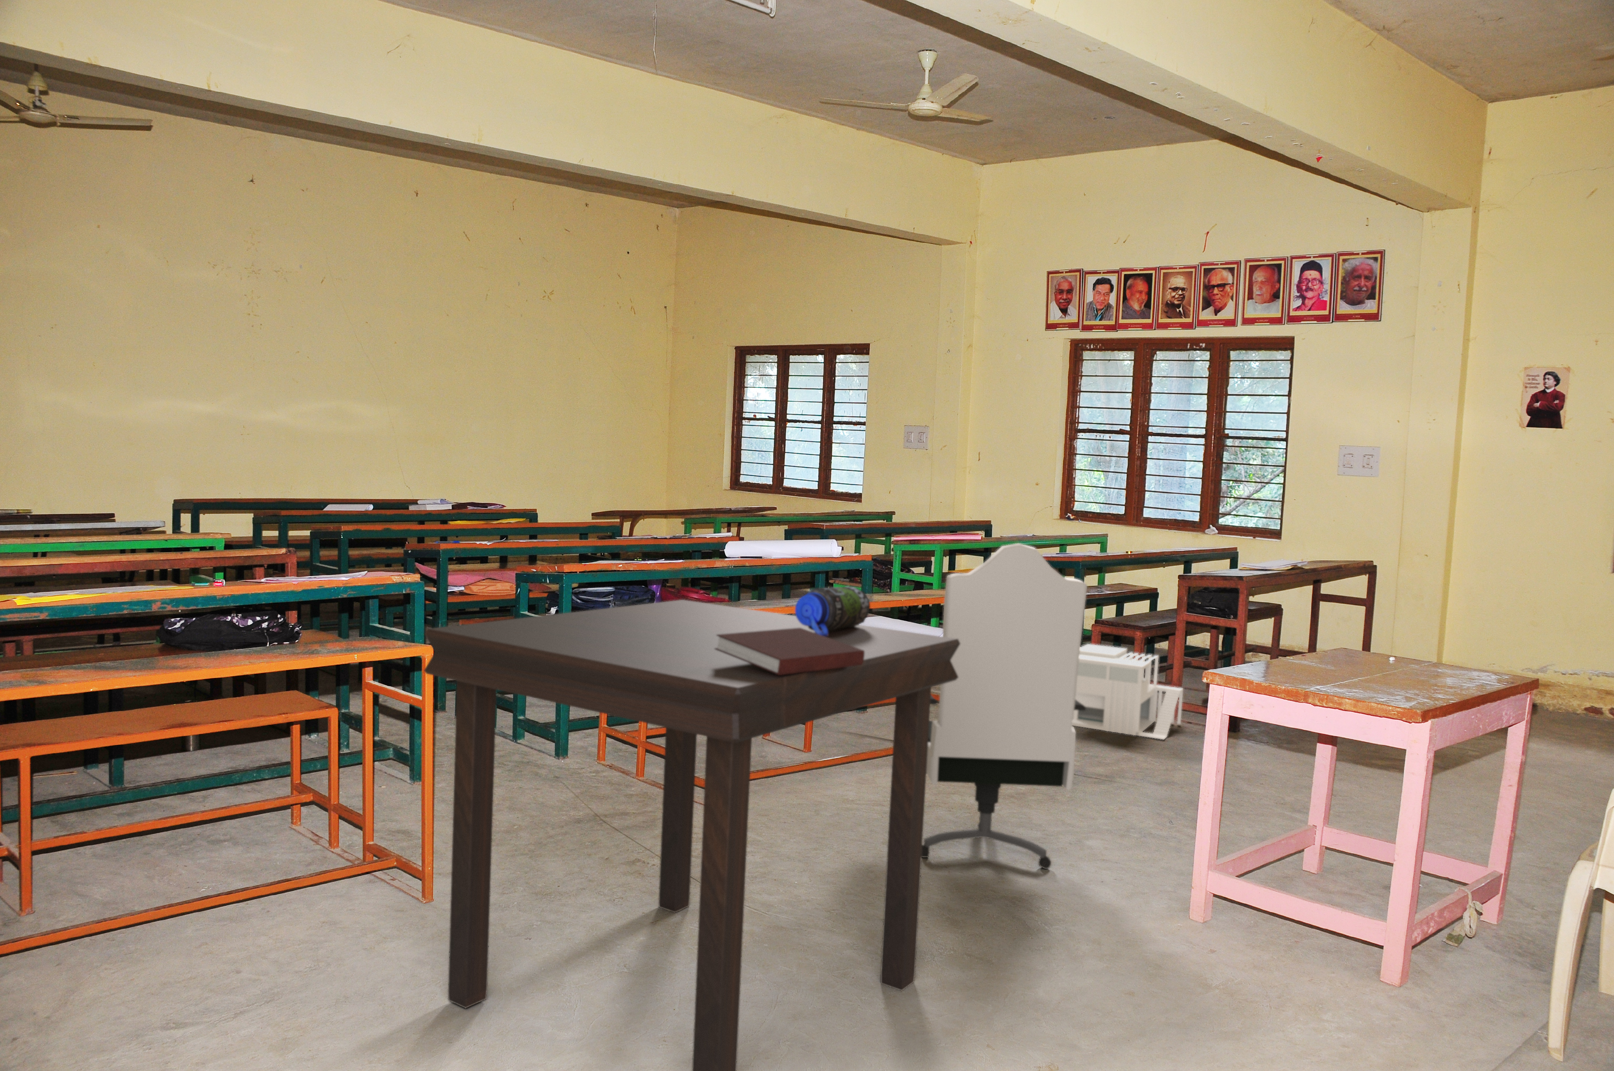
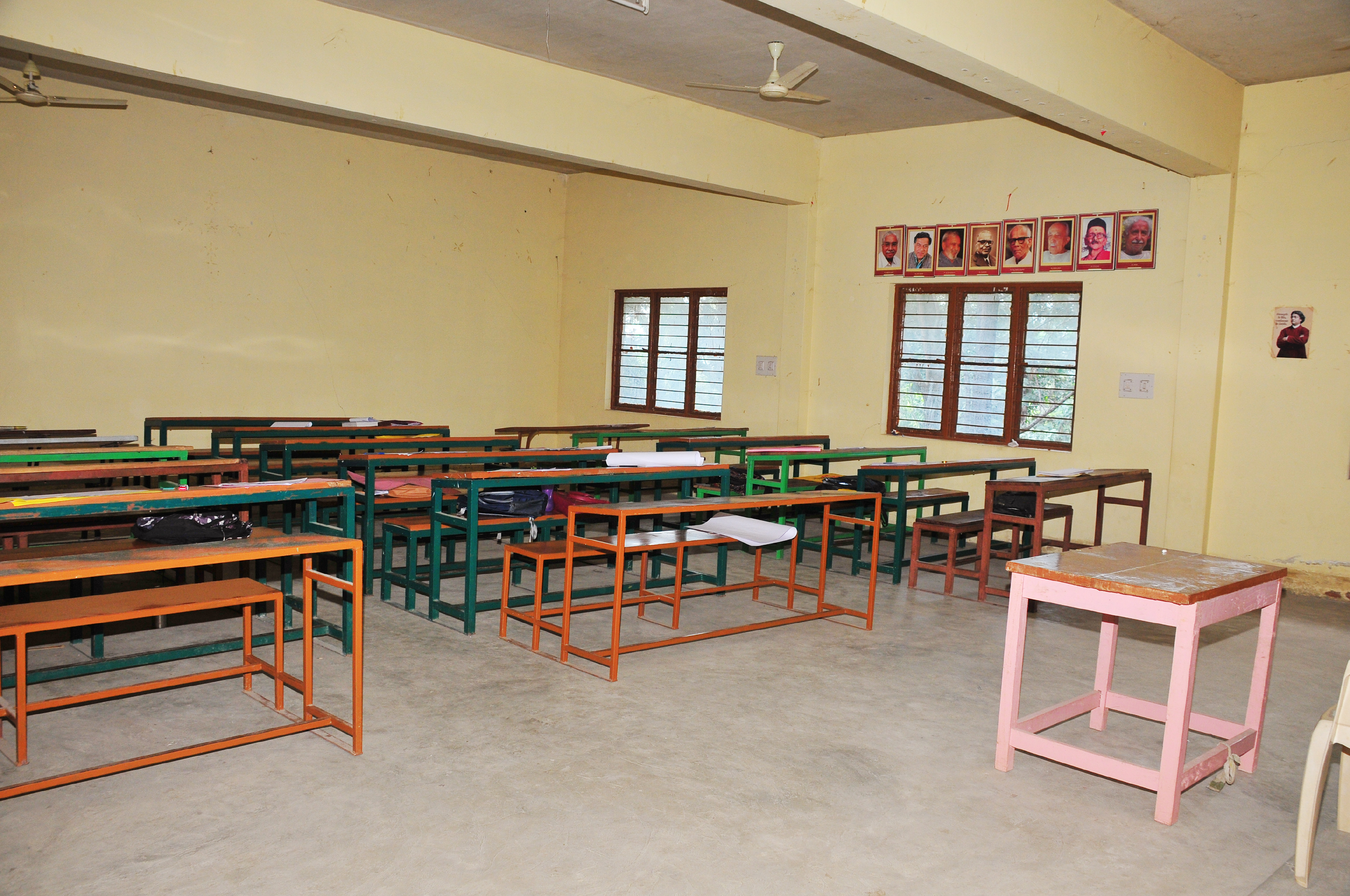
- architectural model (1124, 688)
- water bottle (831, 608)
- office chair (994, 697)
- notebook (789, 655)
- dining table (693, 815)
